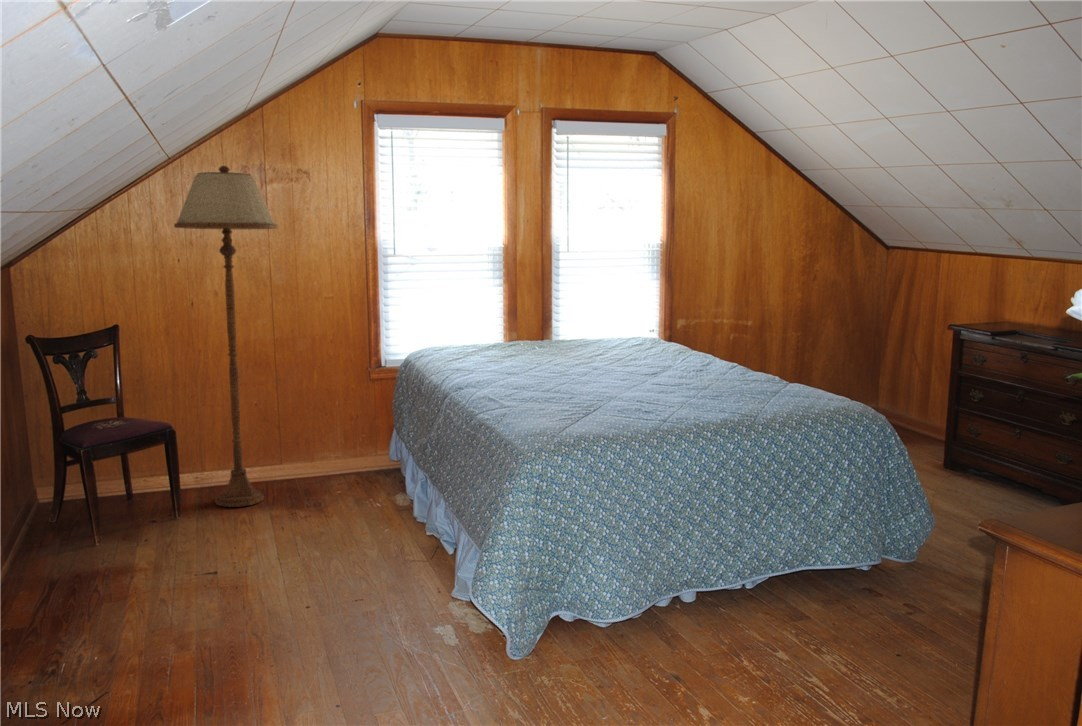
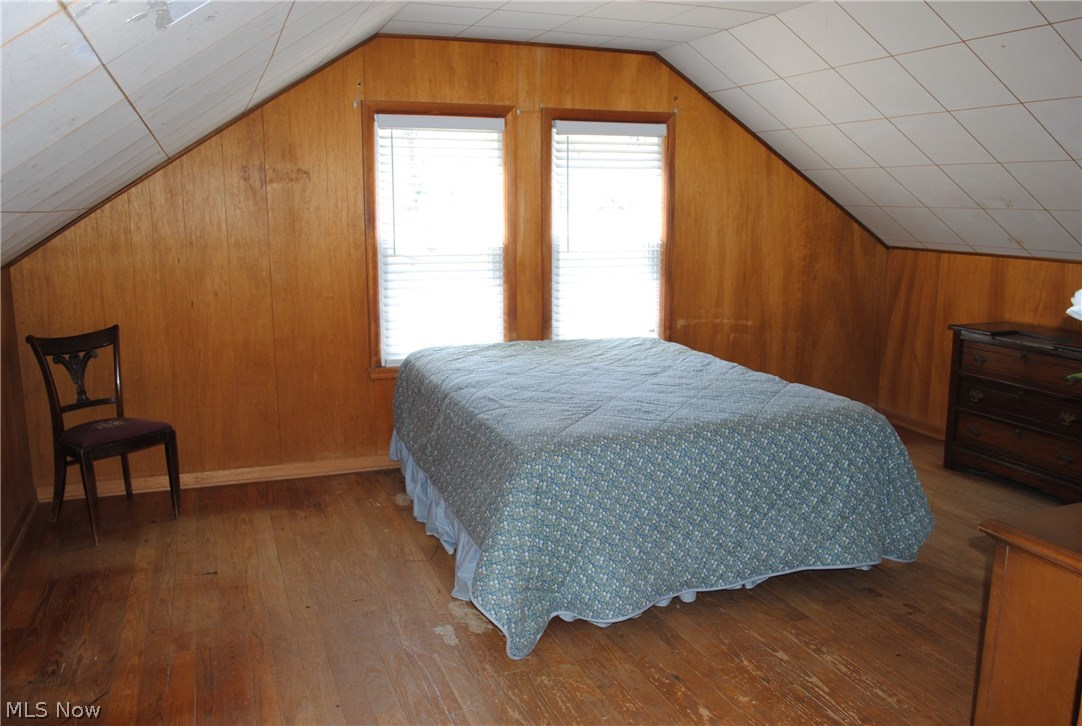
- floor lamp (232, 337)
